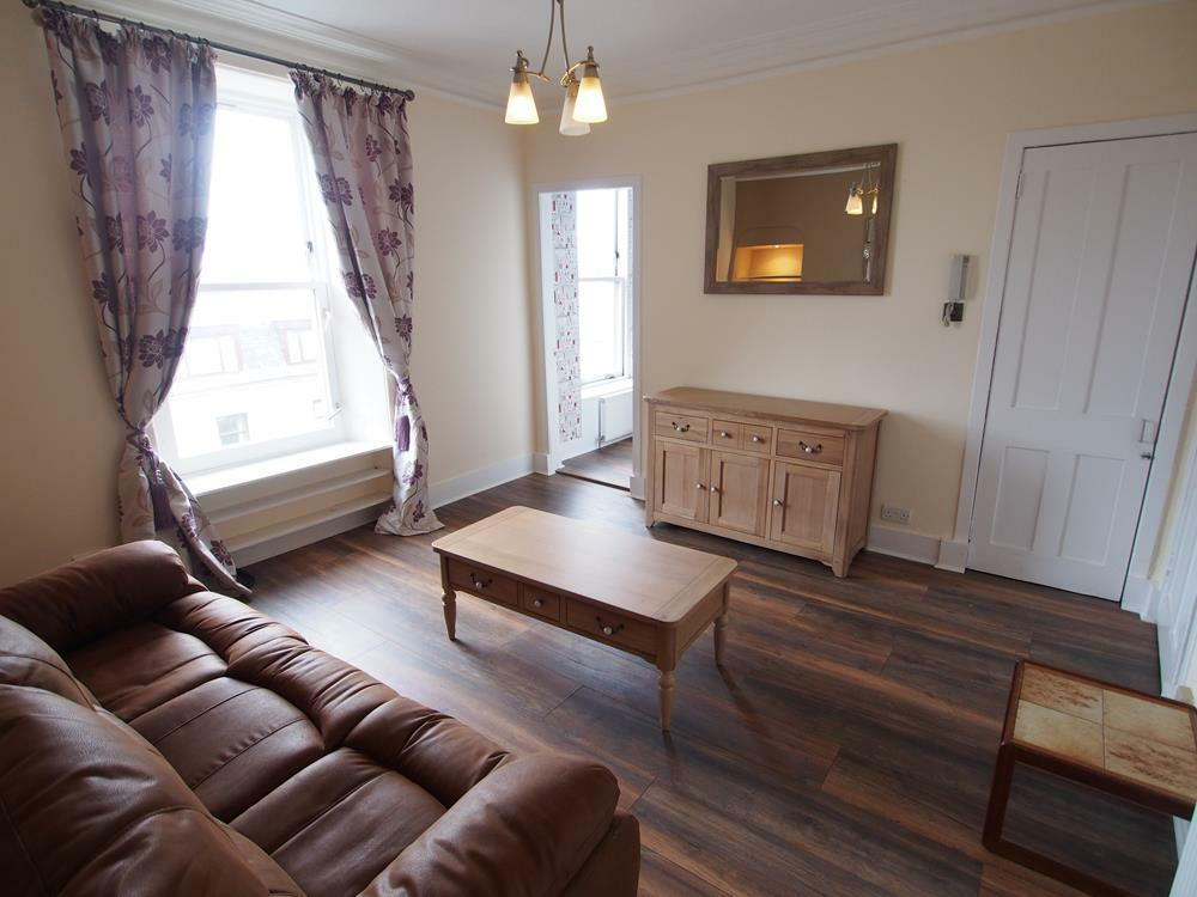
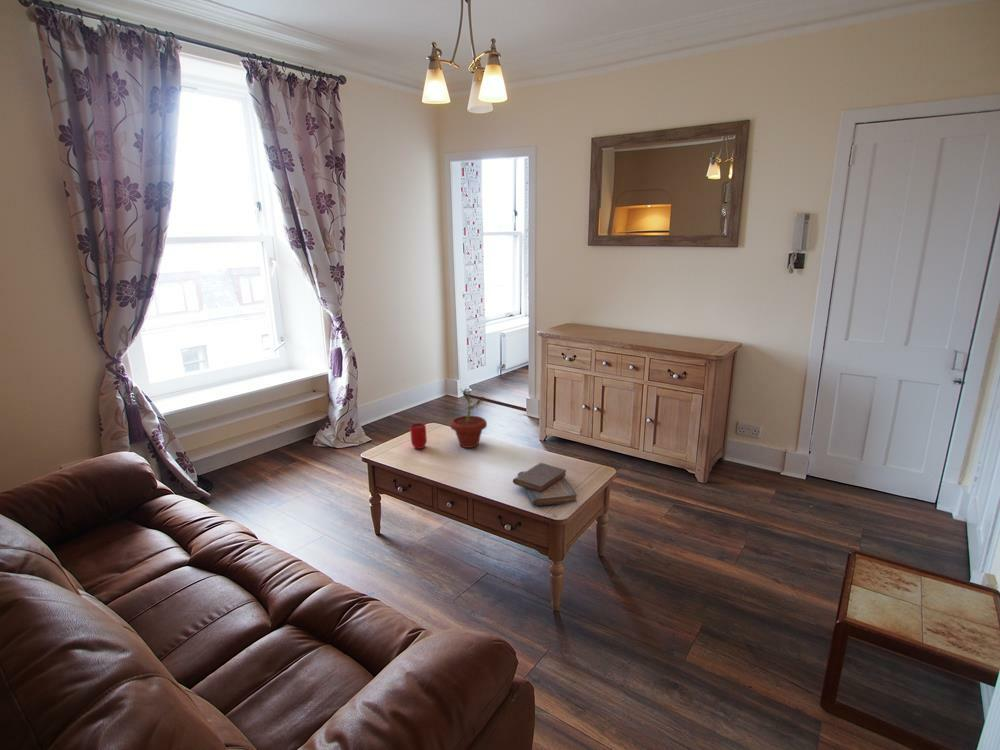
+ diary (541, 482)
+ potted plant (468, 416)
+ mug (419, 437)
